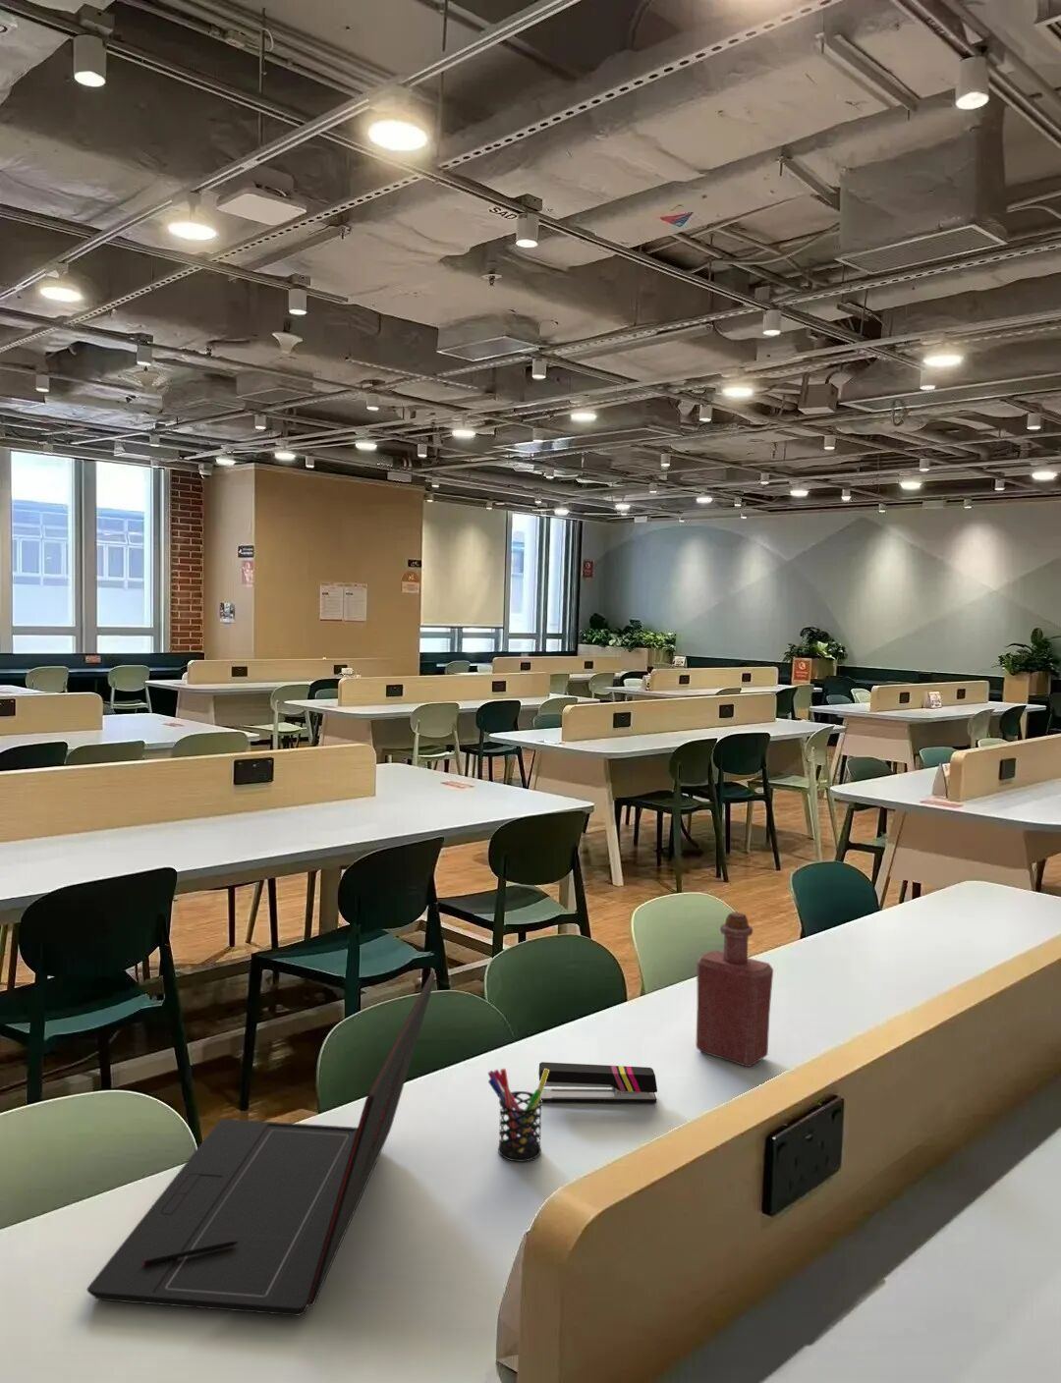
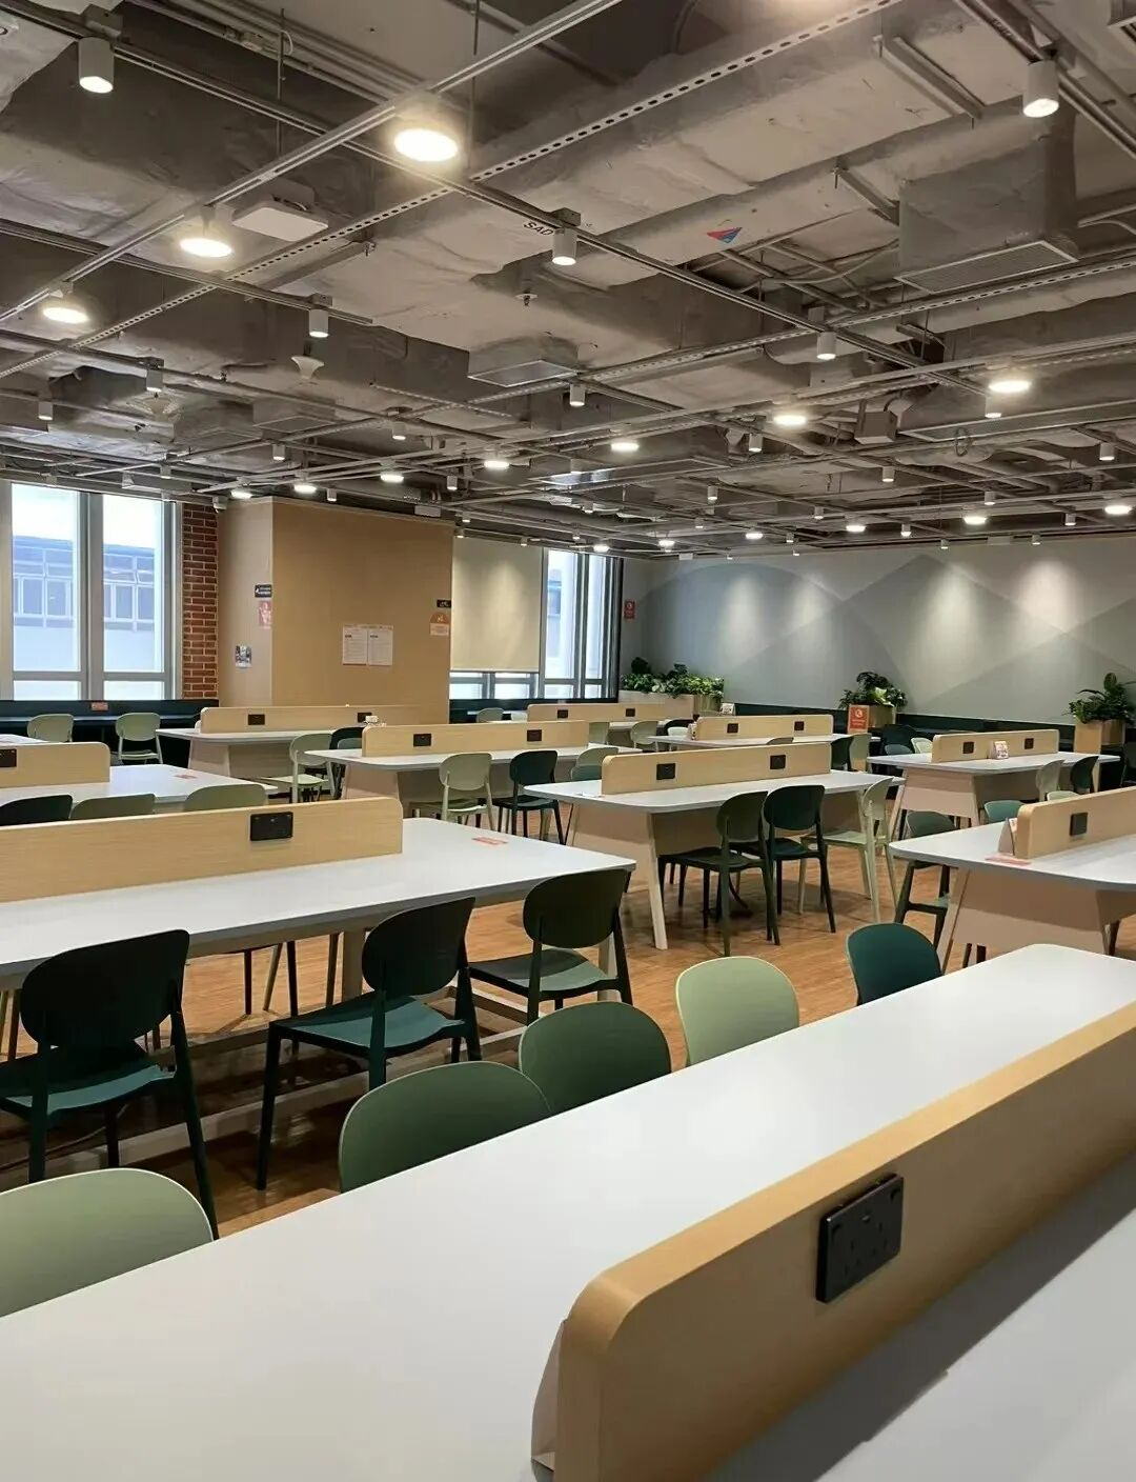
- bottle (733, 984)
- stapler (596, 1081)
- laptop (284, 1122)
- pen holder (520, 1110)
